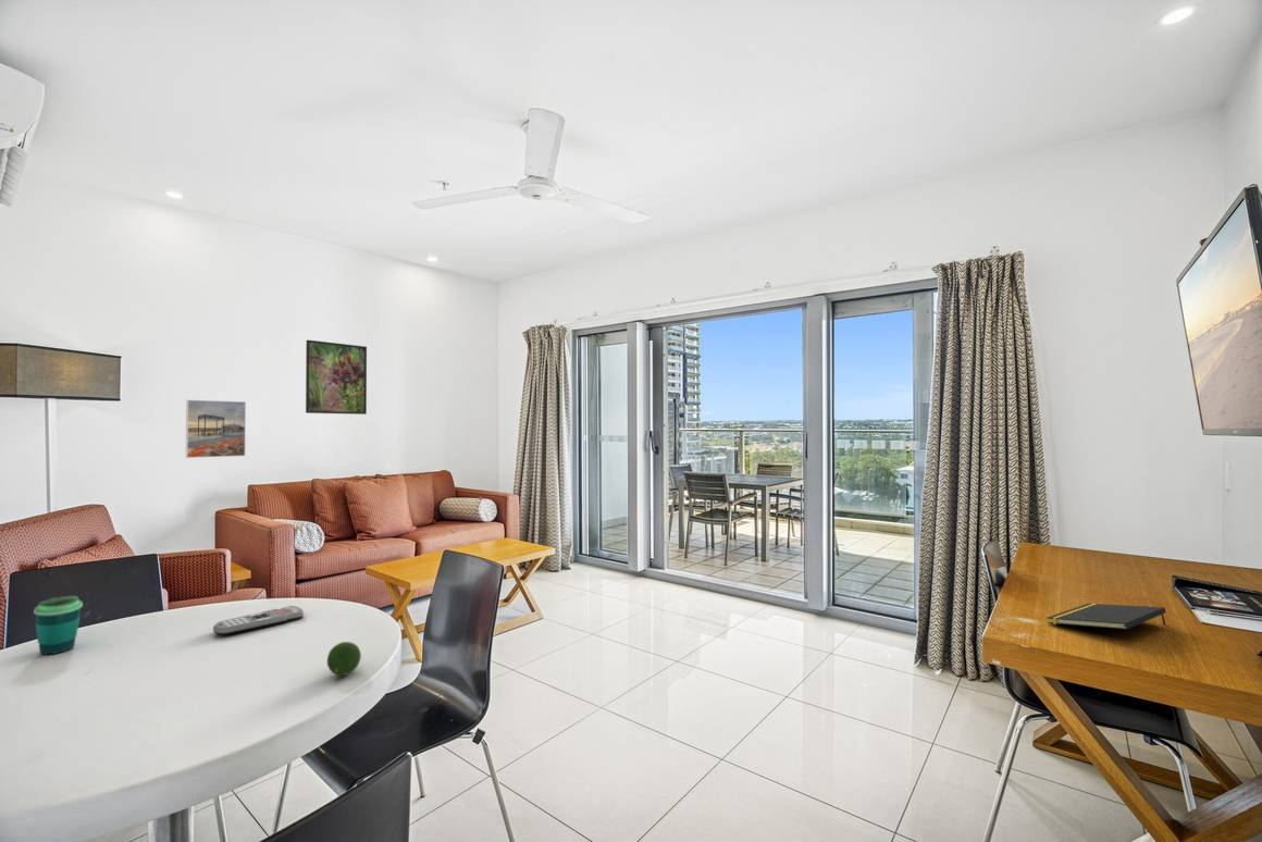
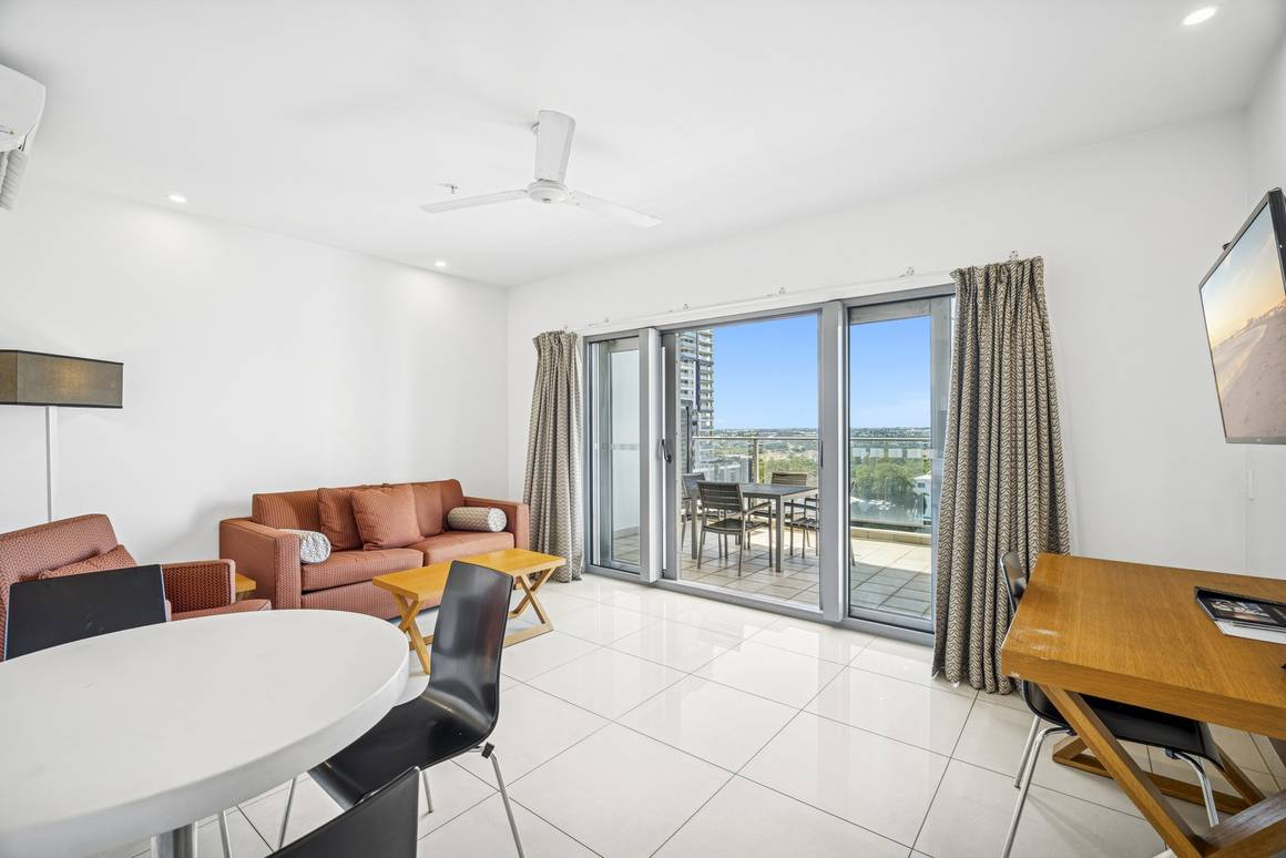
- cup (58, 624)
- fruit (344, 658)
- remote control (259, 620)
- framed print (337, 377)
- notepad (1105, 615)
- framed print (216, 429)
